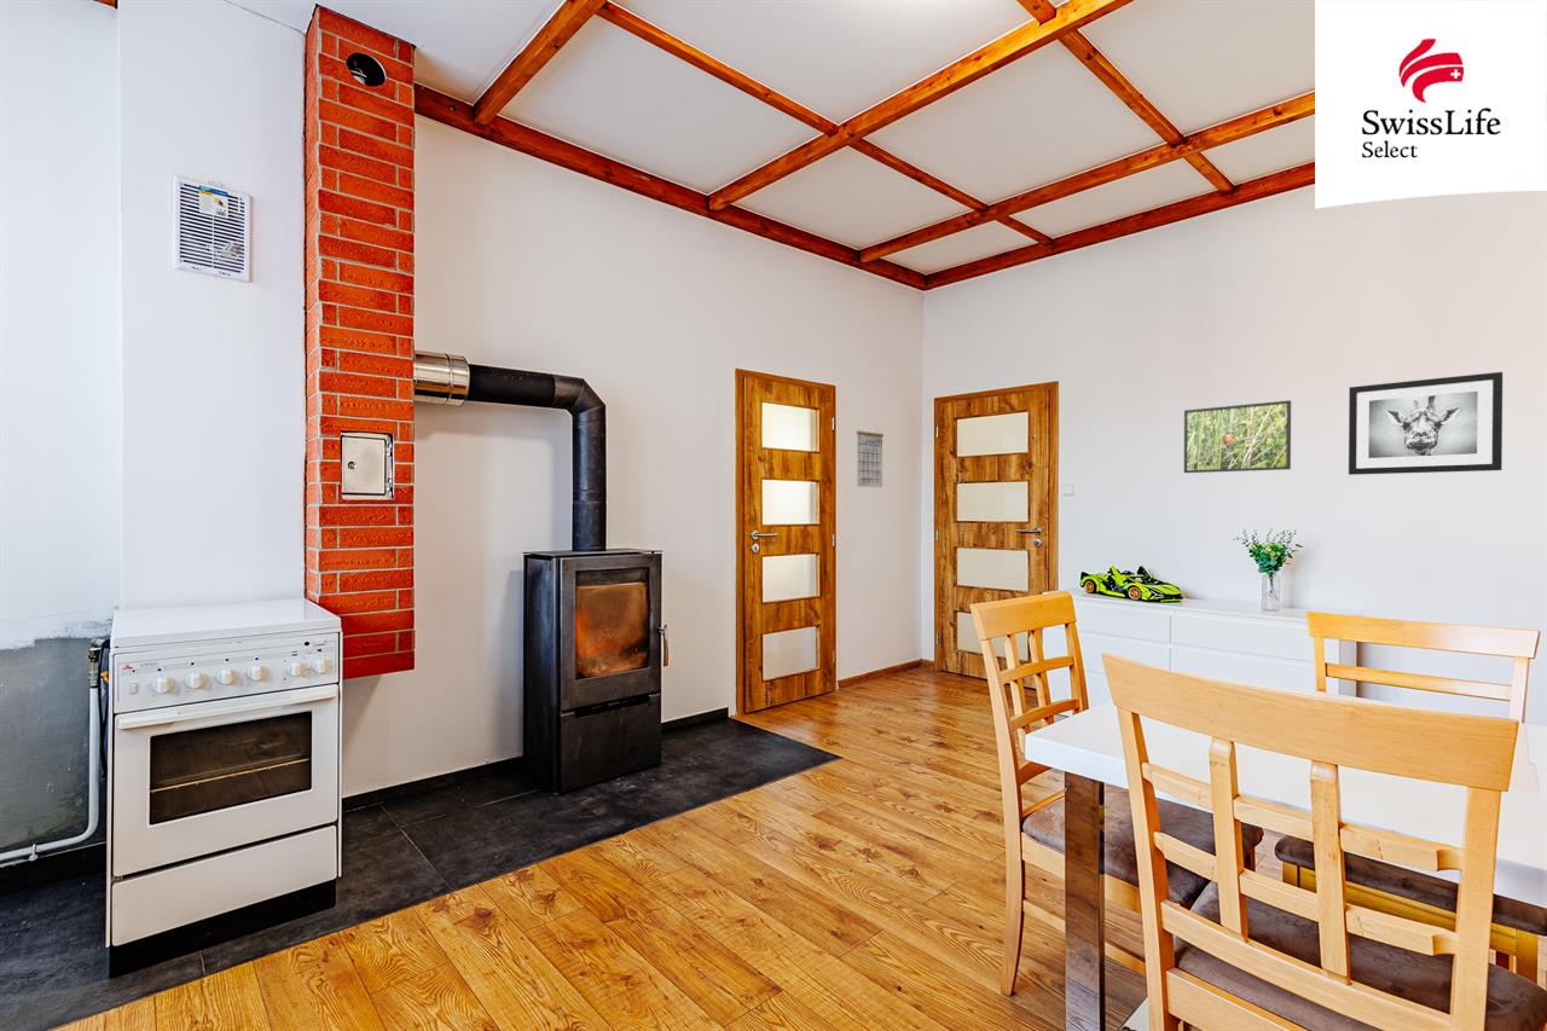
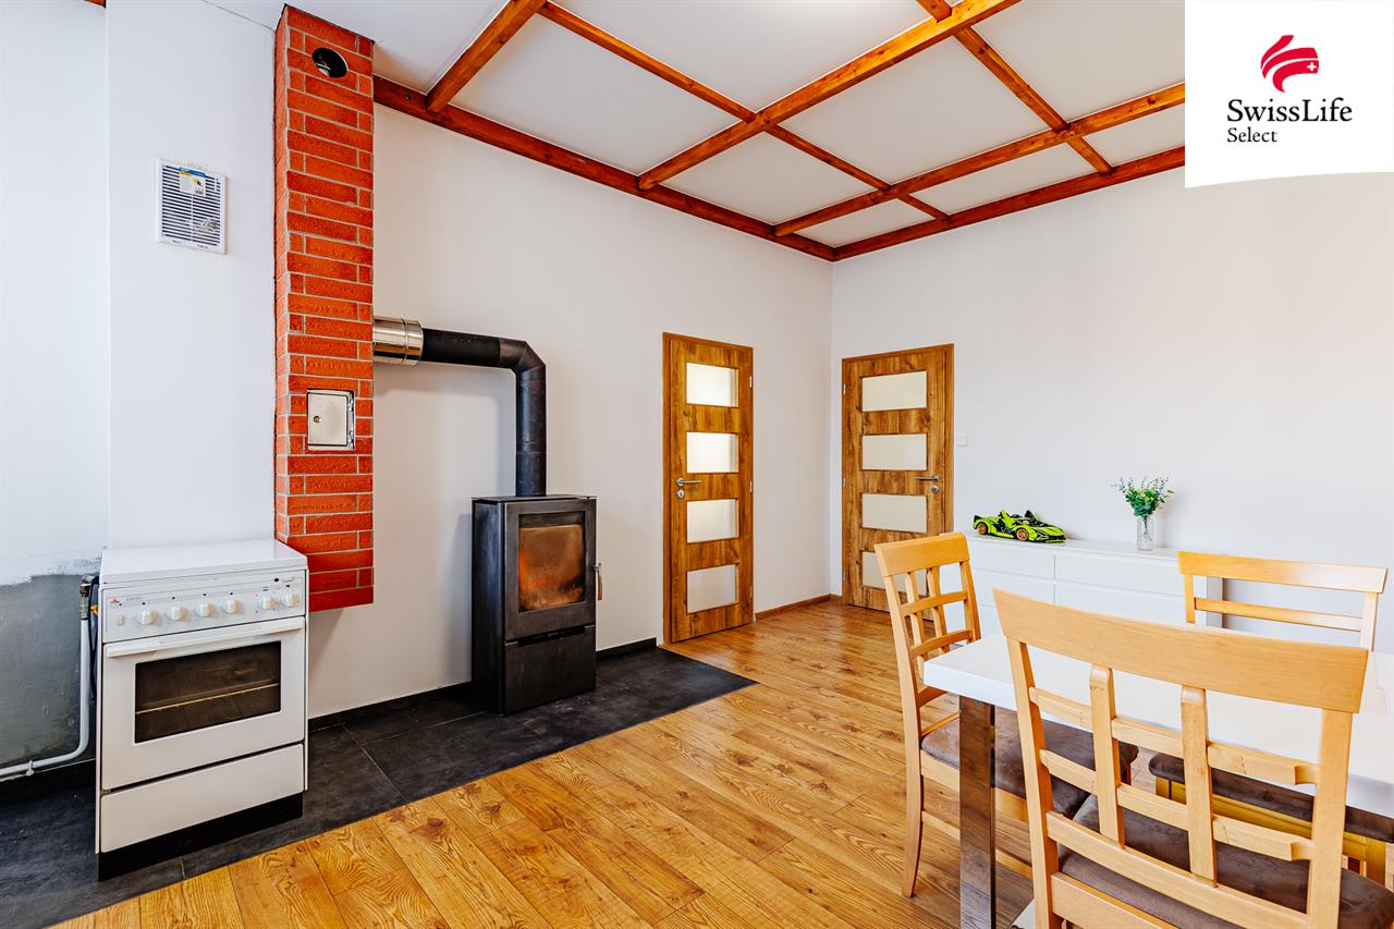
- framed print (1234, 438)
- wall art (1420, 425)
- calendar (869, 453)
